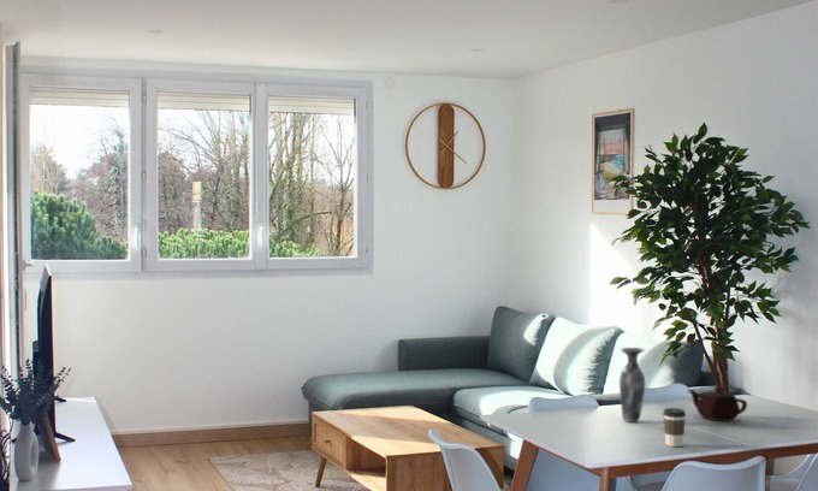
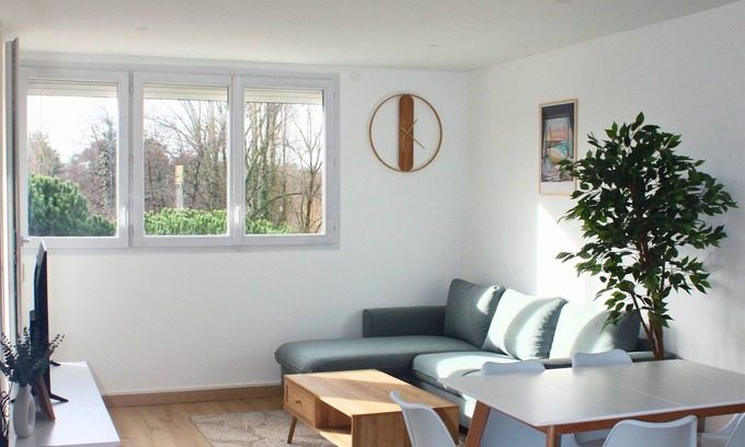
- coffee cup (674, 427)
- teapot (716, 402)
- vase (632, 384)
